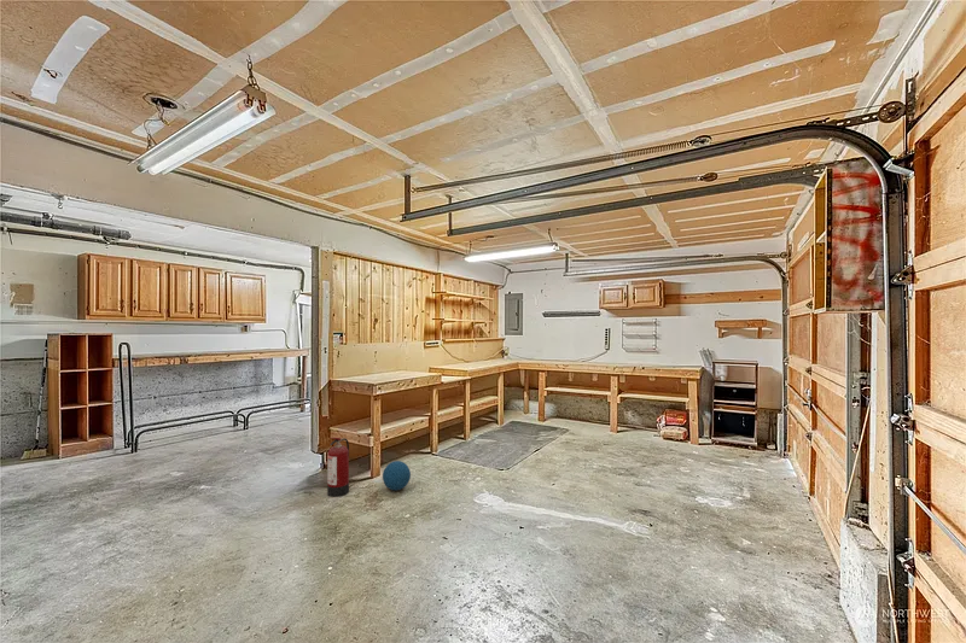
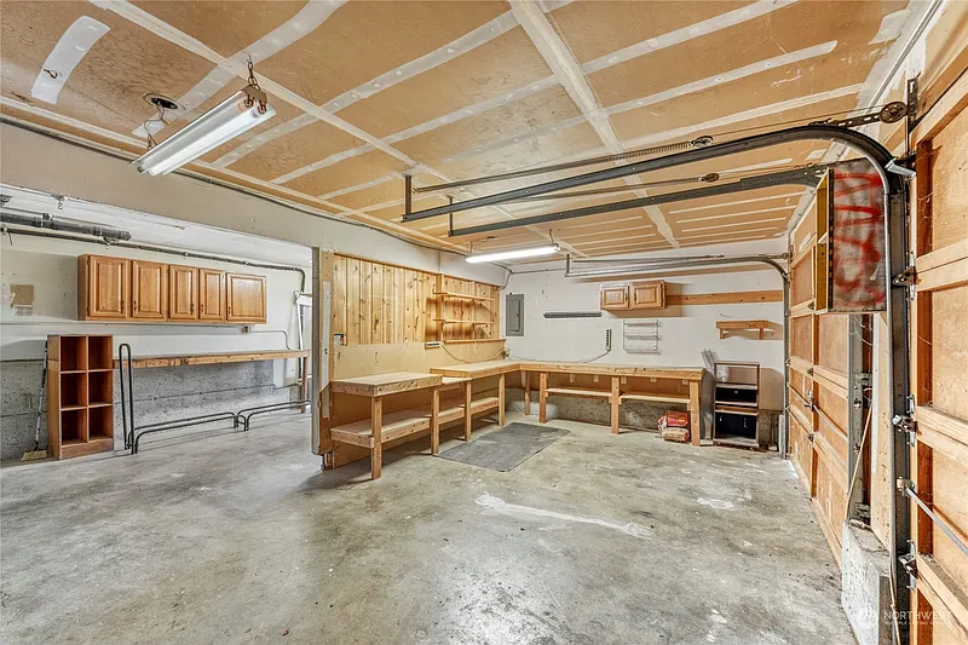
- fire extinguisher (339, 462)
- ball (396, 475)
